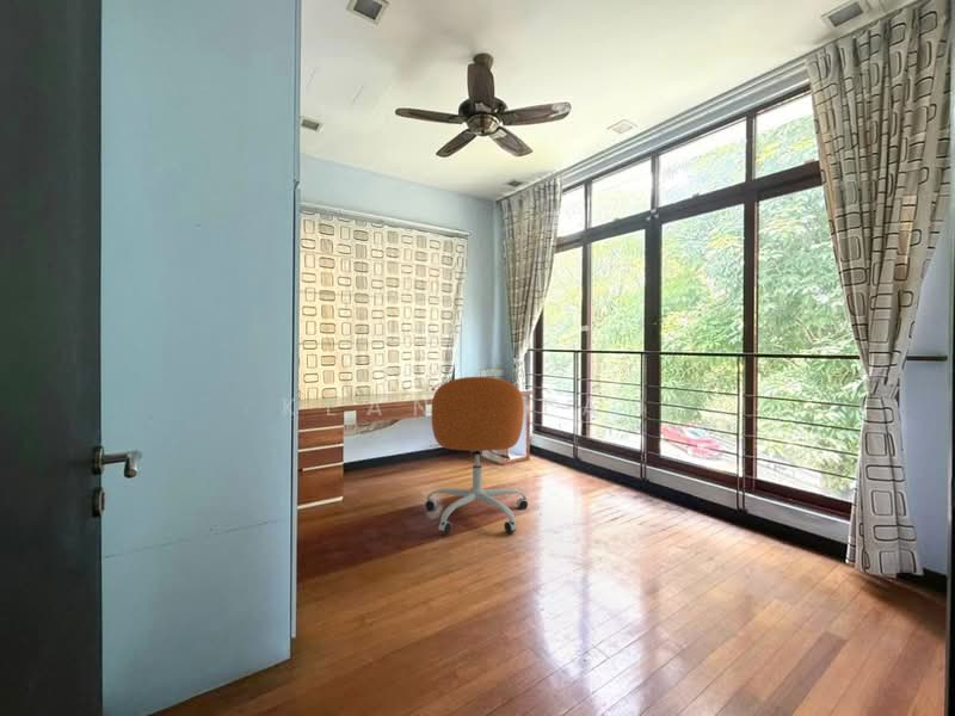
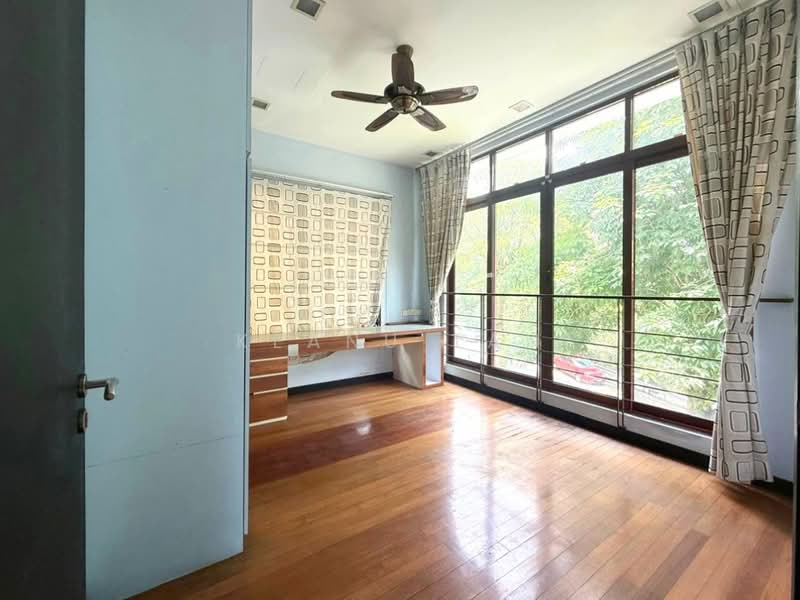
- office chair (476, 444)
